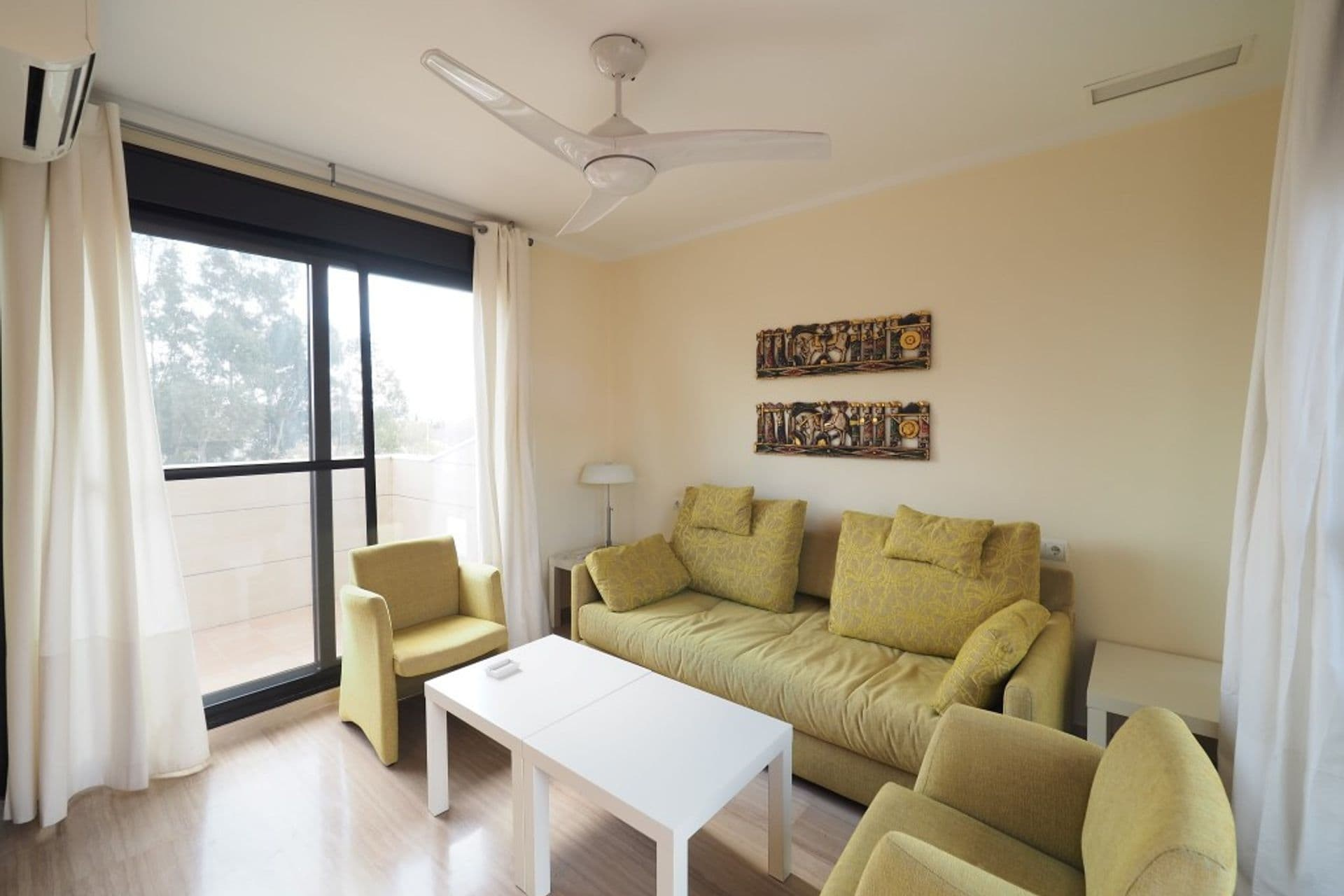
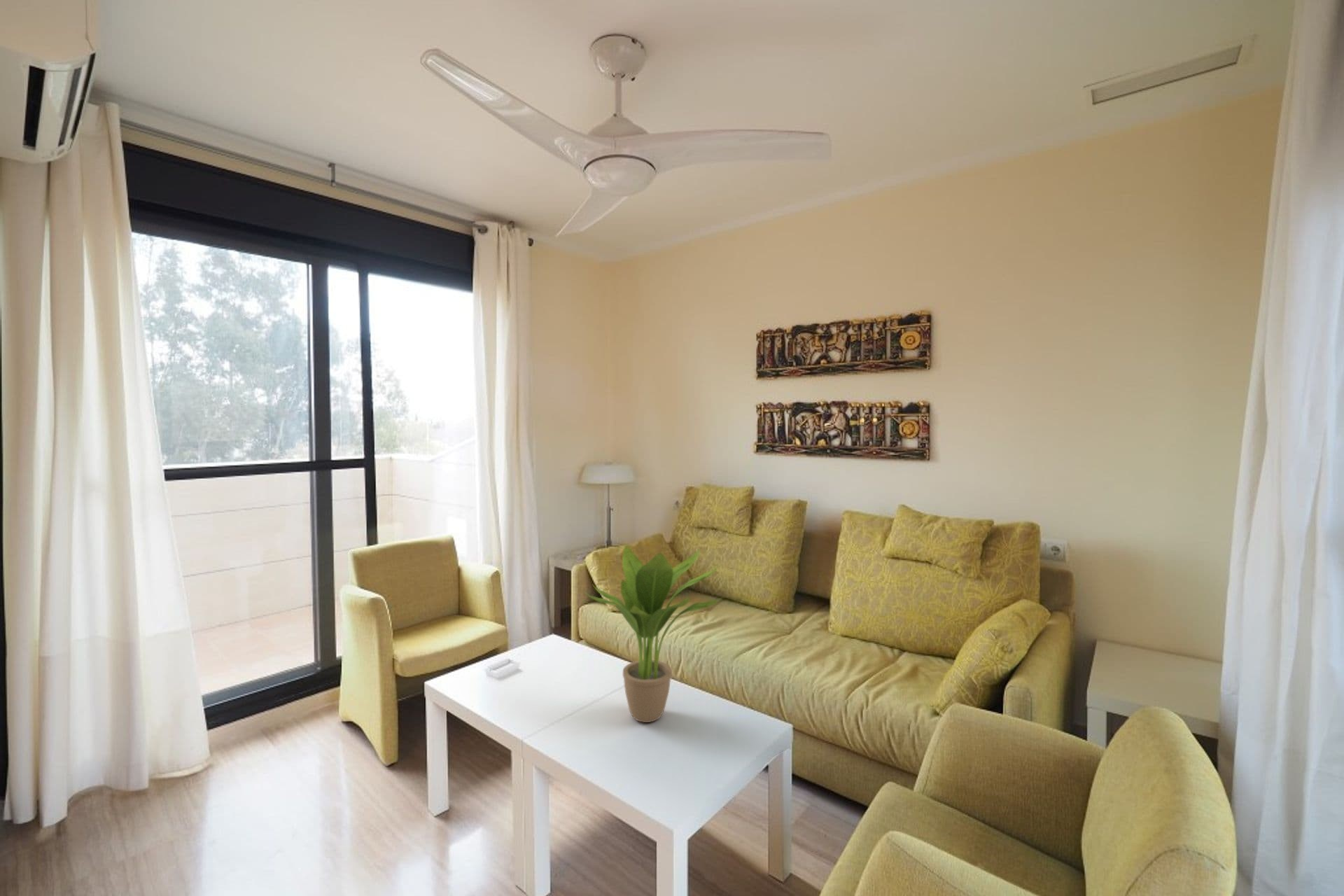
+ potted plant (663, 626)
